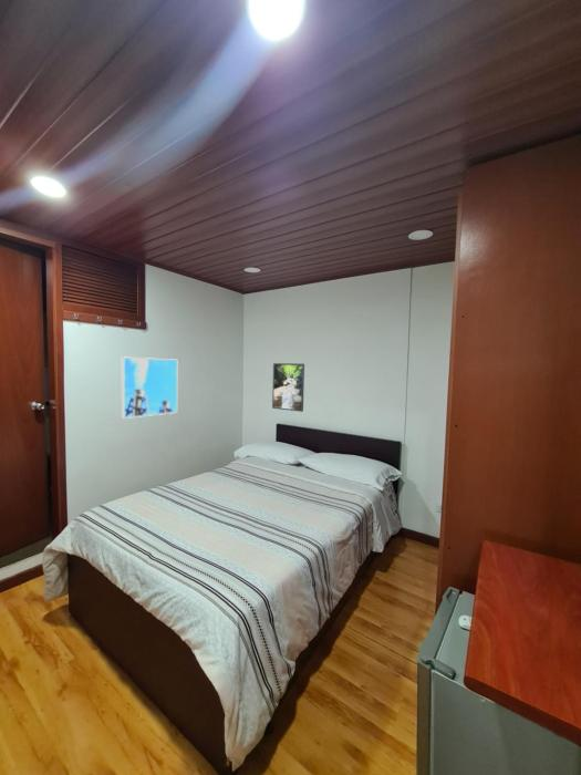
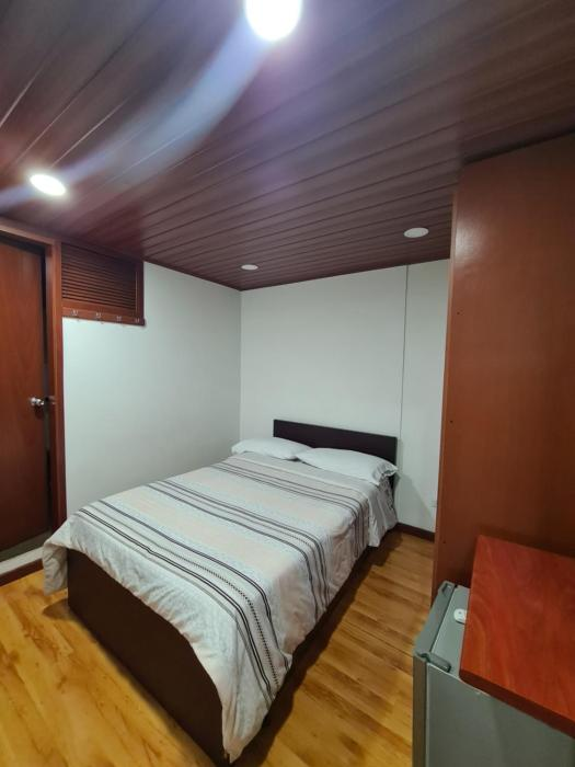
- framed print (151, 386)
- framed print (288, 386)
